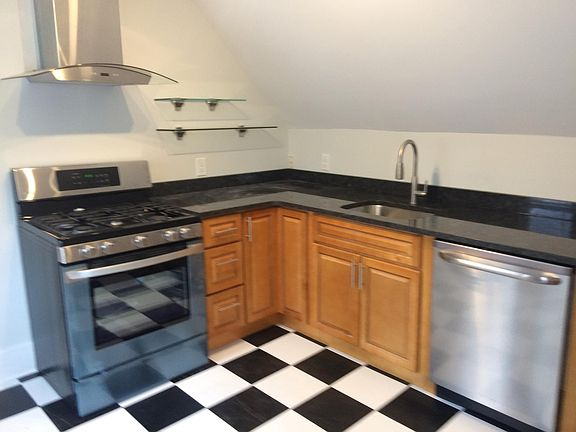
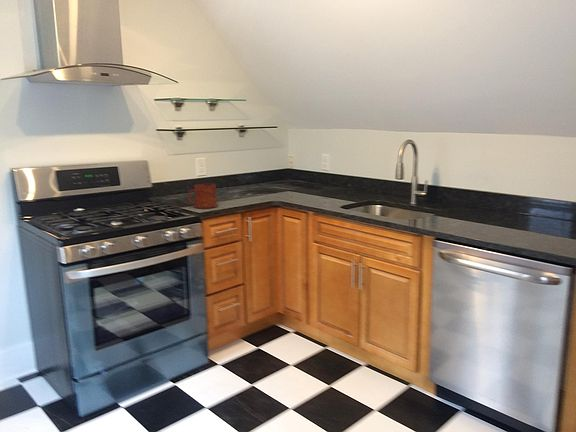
+ mug (203, 195)
